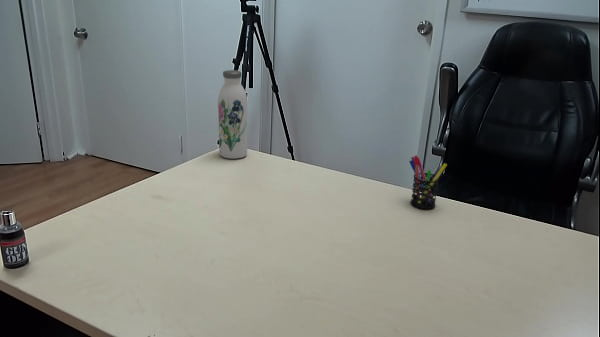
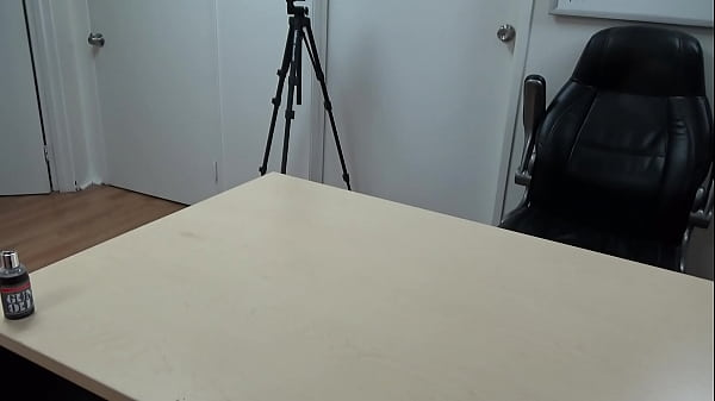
- water bottle (232, 114)
- pen holder (424, 181)
